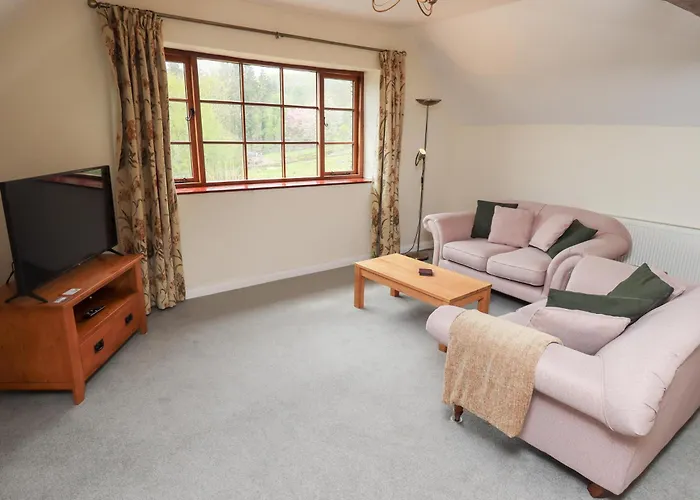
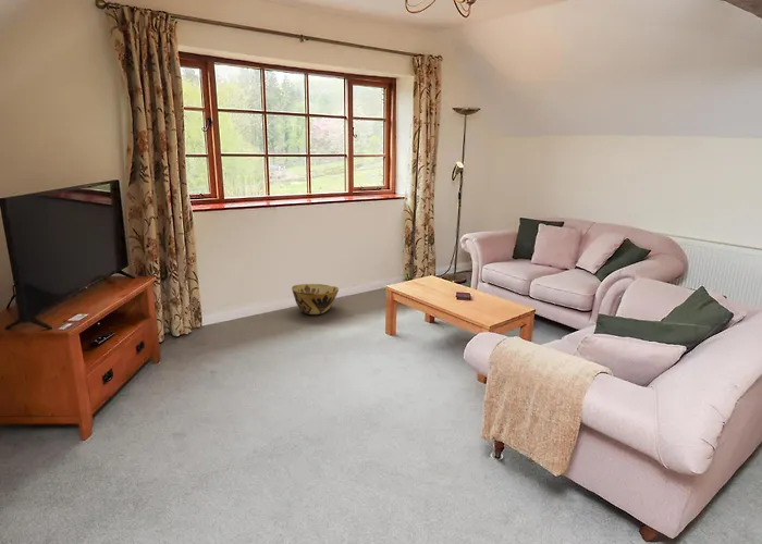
+ woven basket (316, 299)
